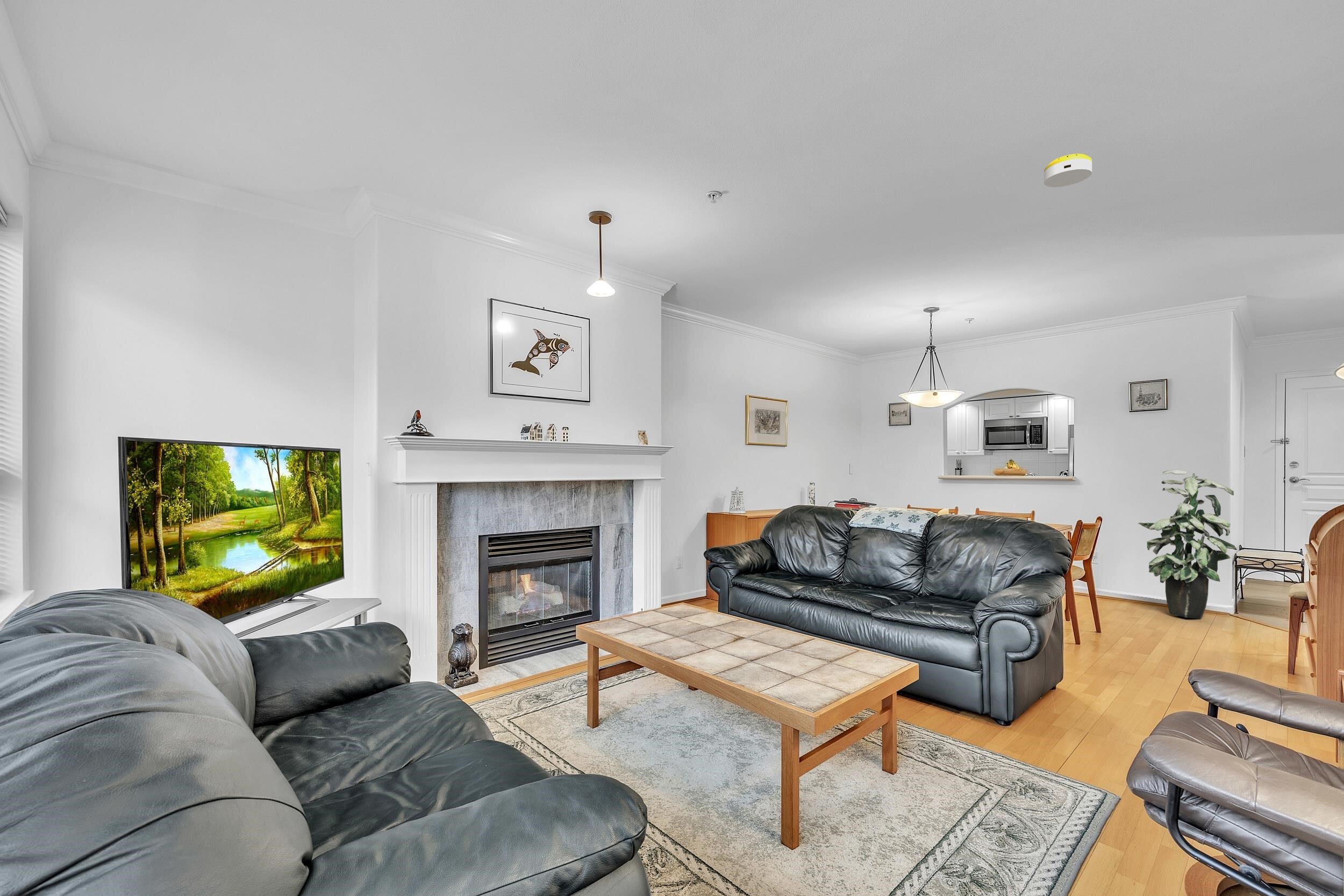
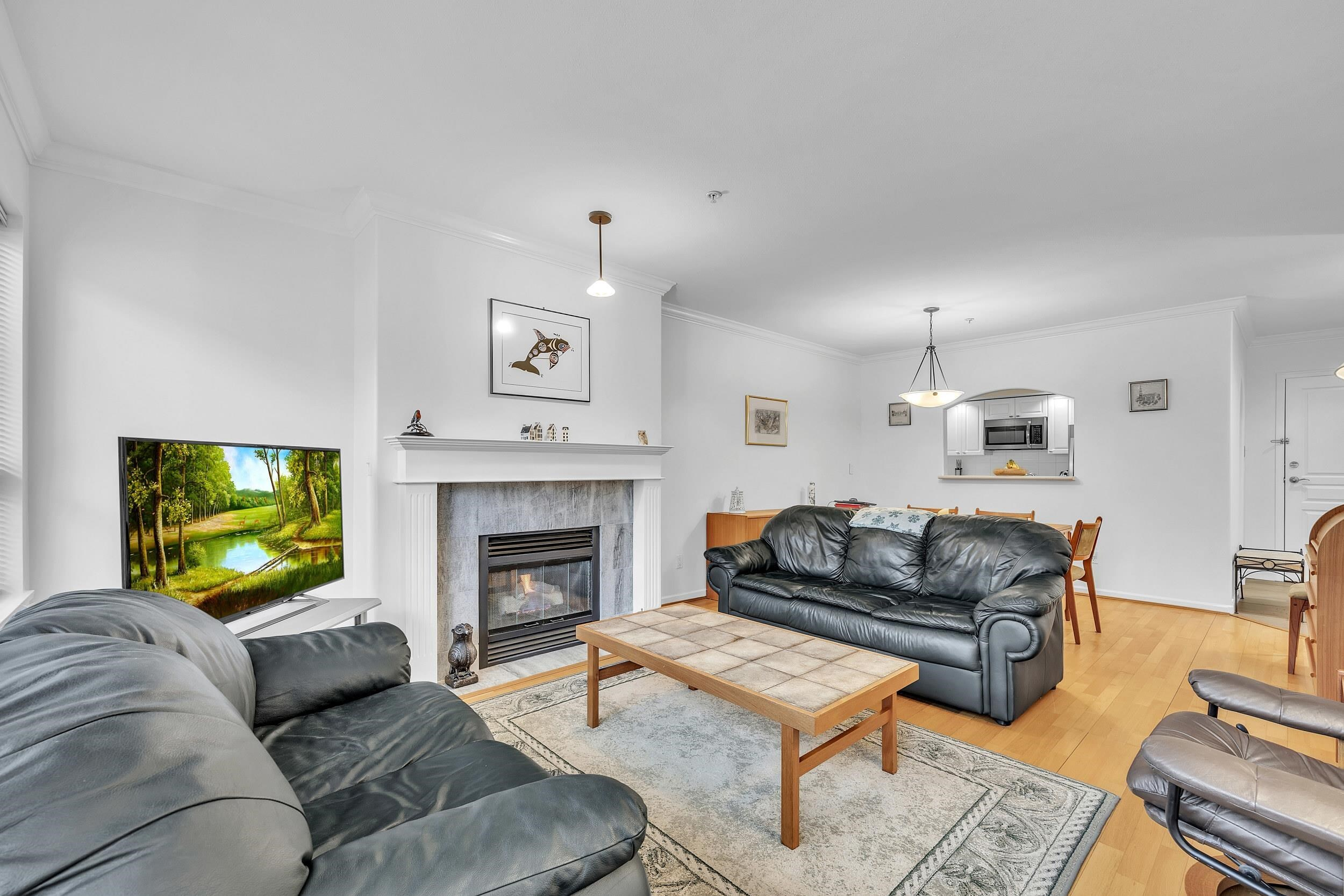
- smoke detector (1067, 170)
- indoor plant (1184, 543)
